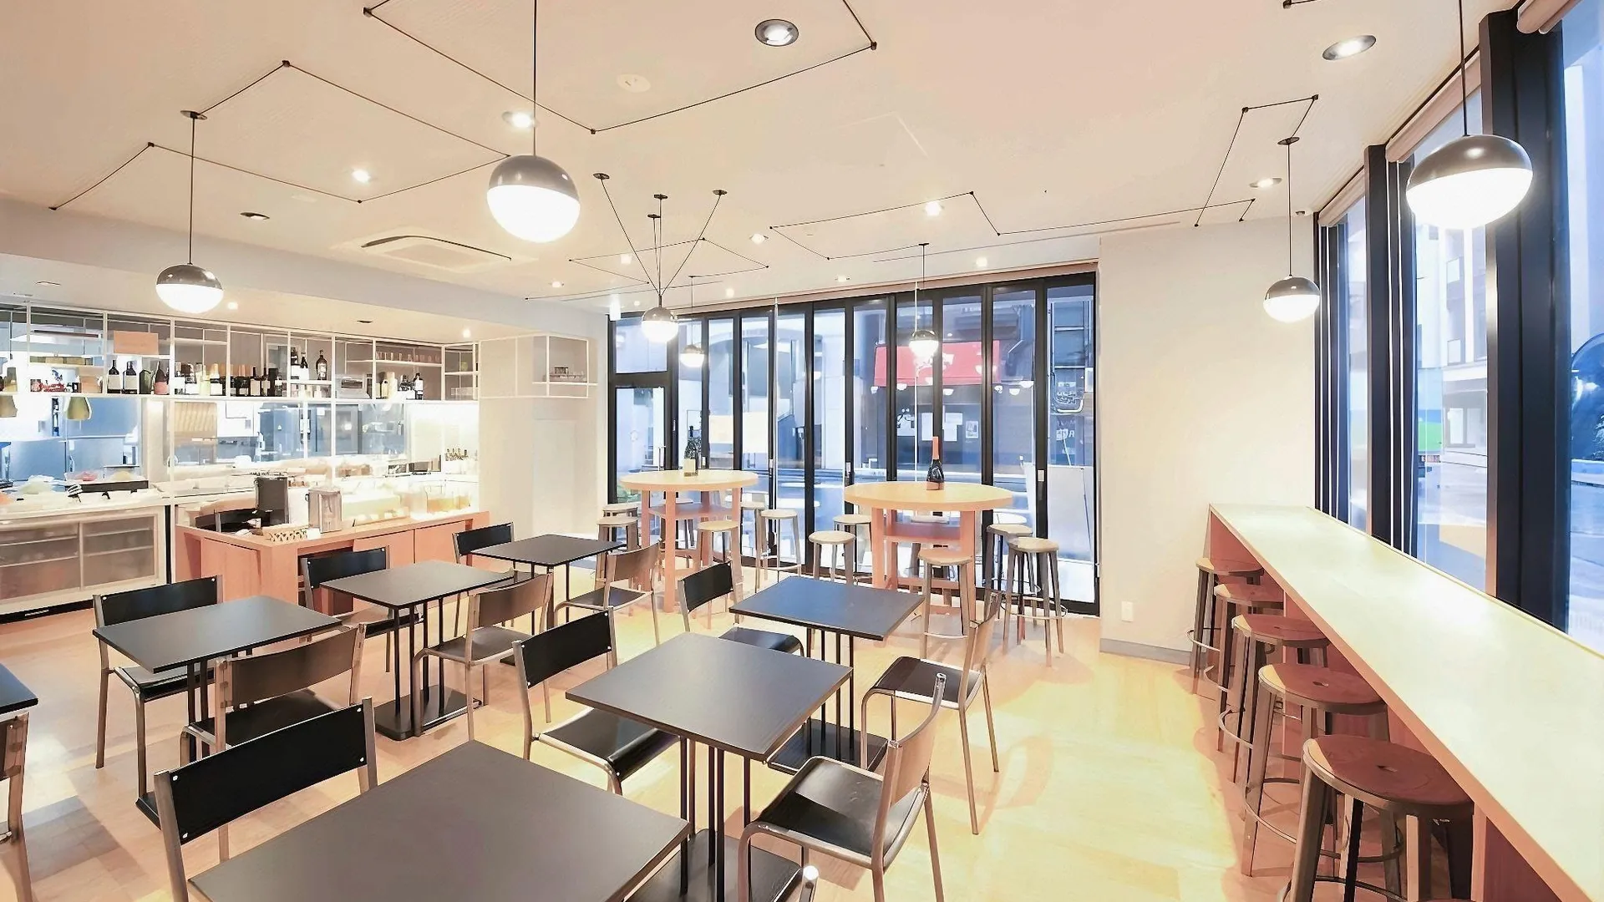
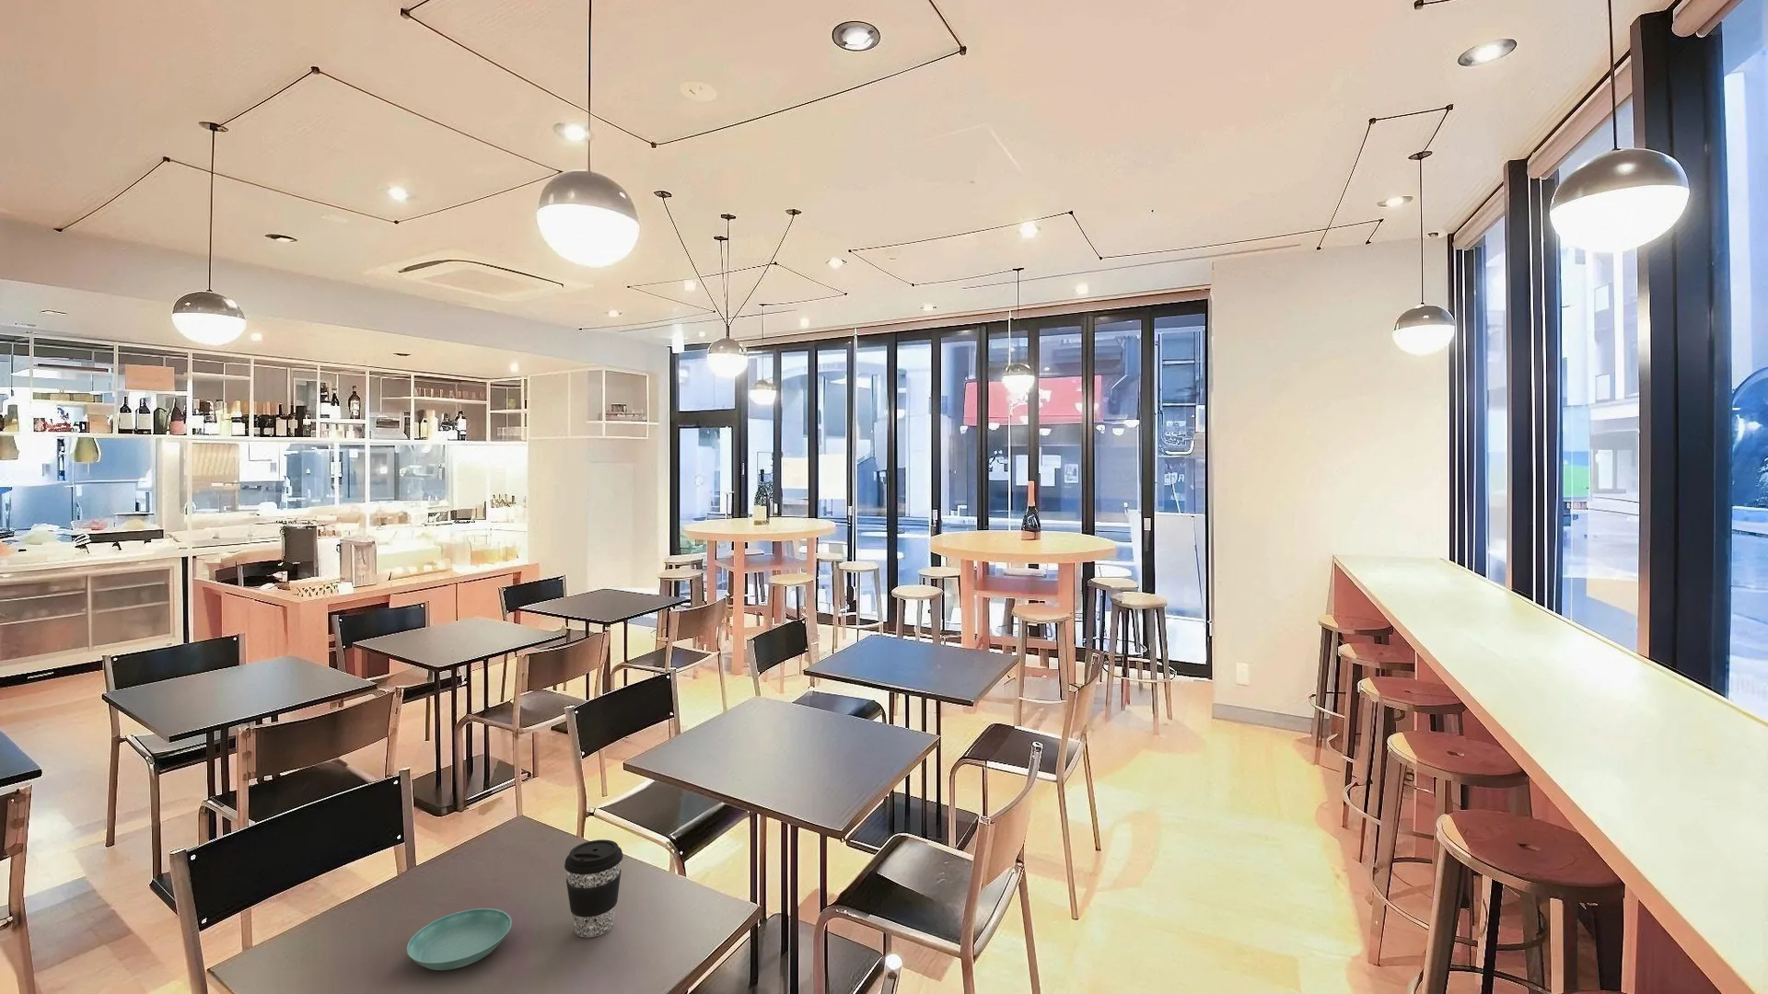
+ saucer (460, 942)
+ coffee cup (594, 888)
